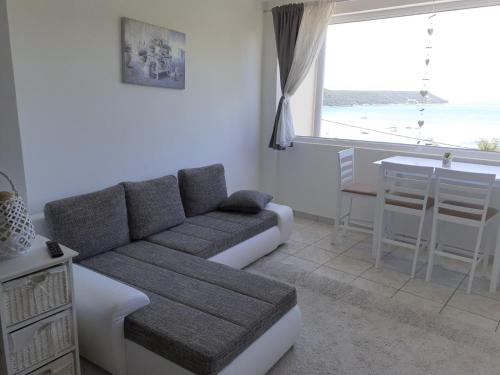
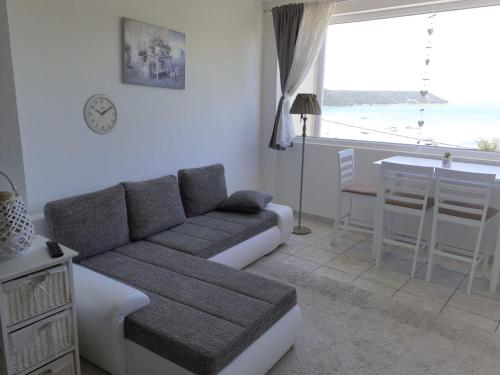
+ wall clock (102, 114)
+ floor lamp (302, 164)
